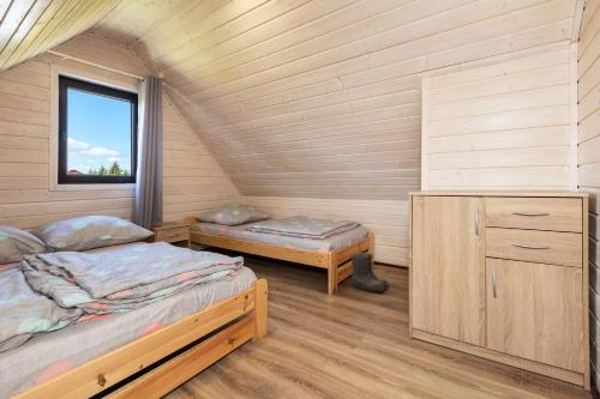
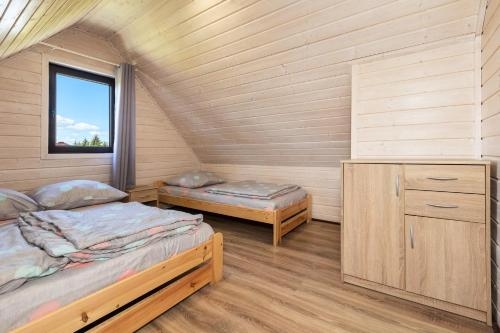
- boots (368, 271)
